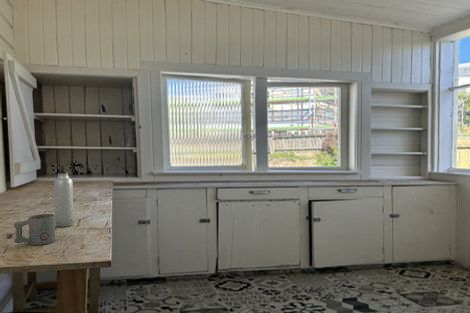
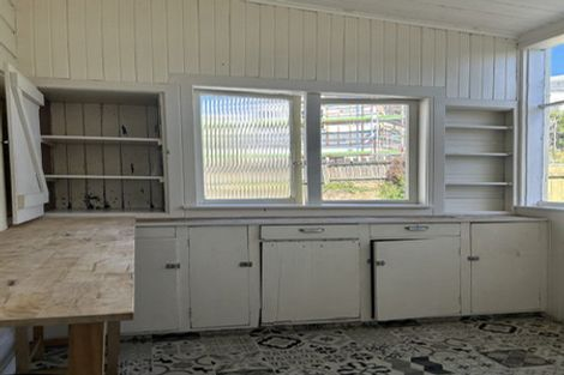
- water bottle (63, 195)
- mug (35, 230)
